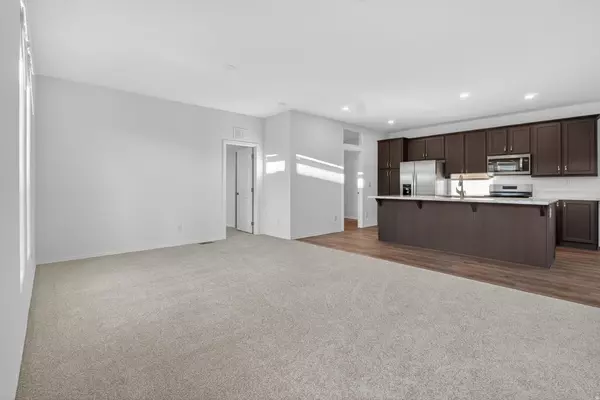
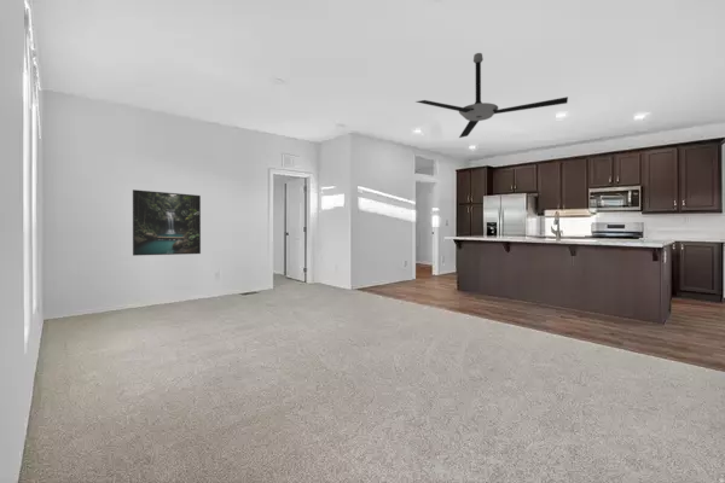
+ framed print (168, 223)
+ ceiling fan (480, 87)
